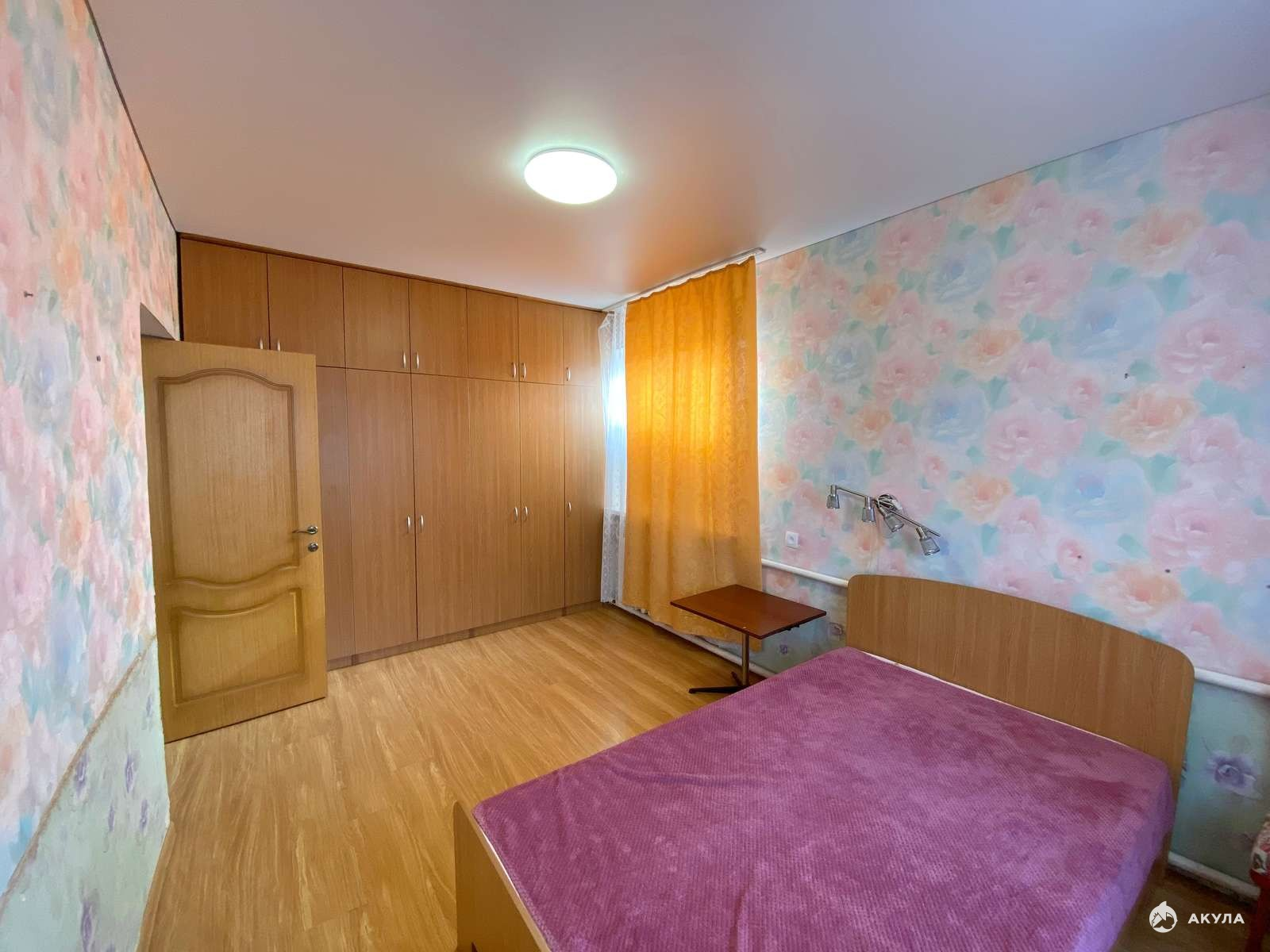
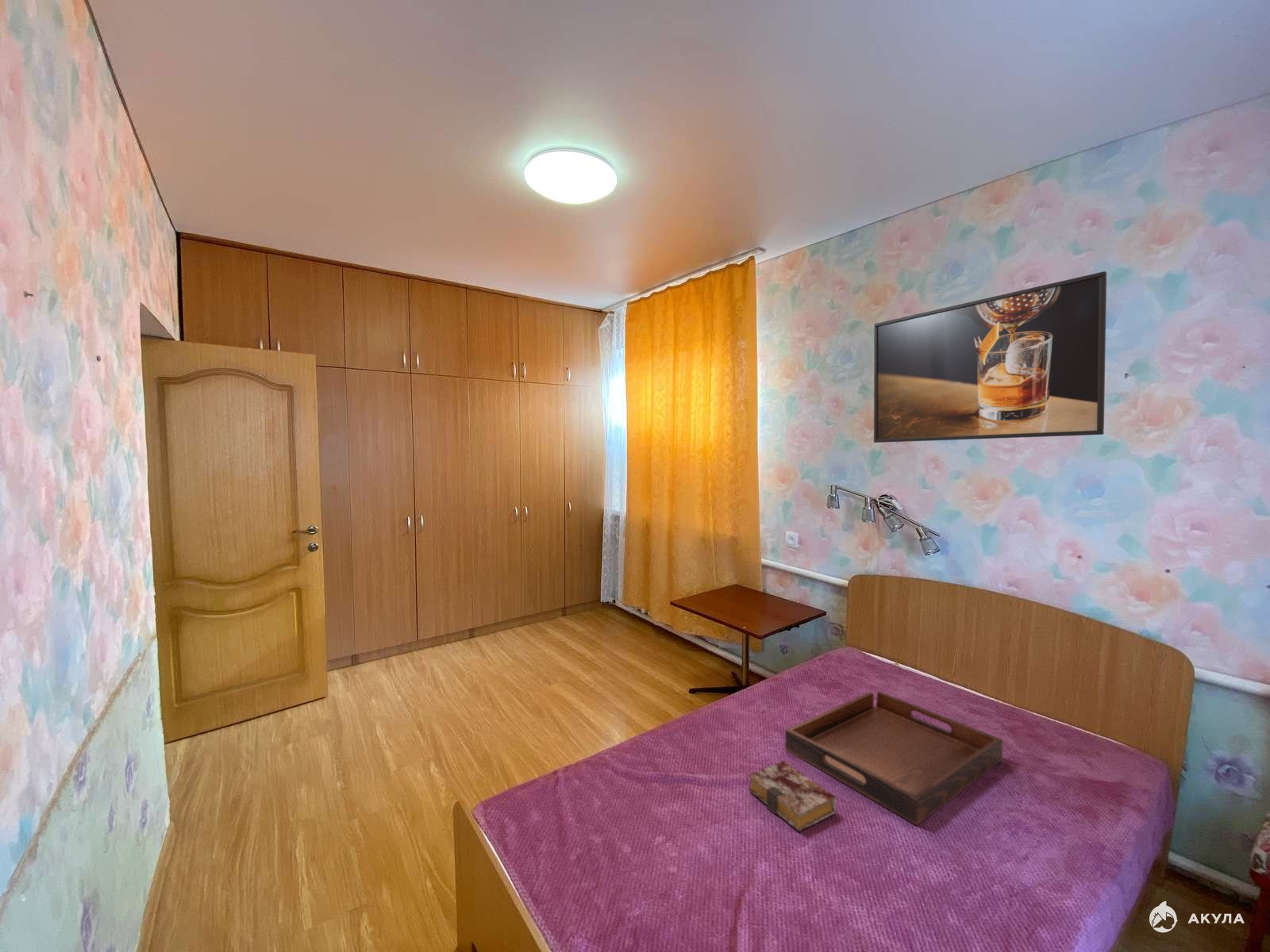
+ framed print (972, 370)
+ serving tray (891, 744)
+ book (790, 793)
